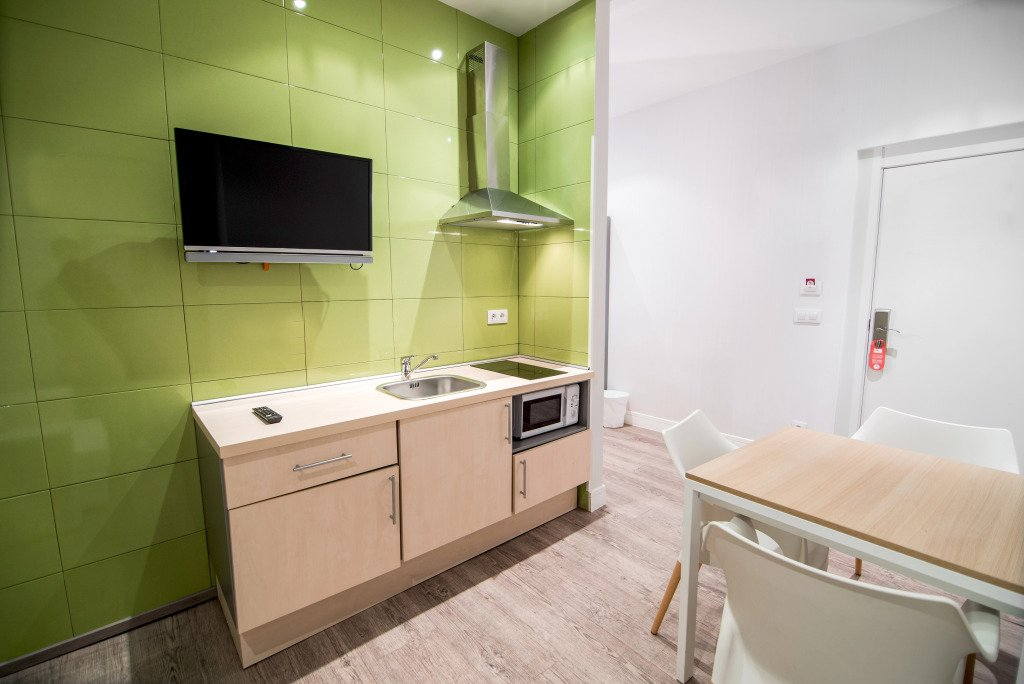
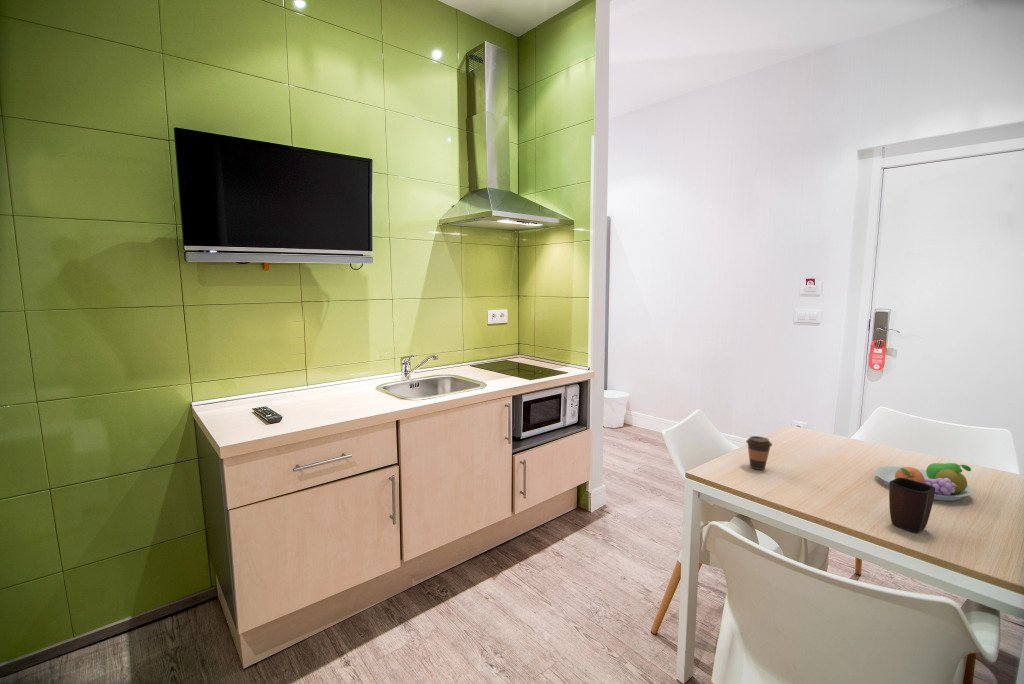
+ fruit bowl (926, 473)
+ coffee cup (758, 453)
+ mug (909, 503)
